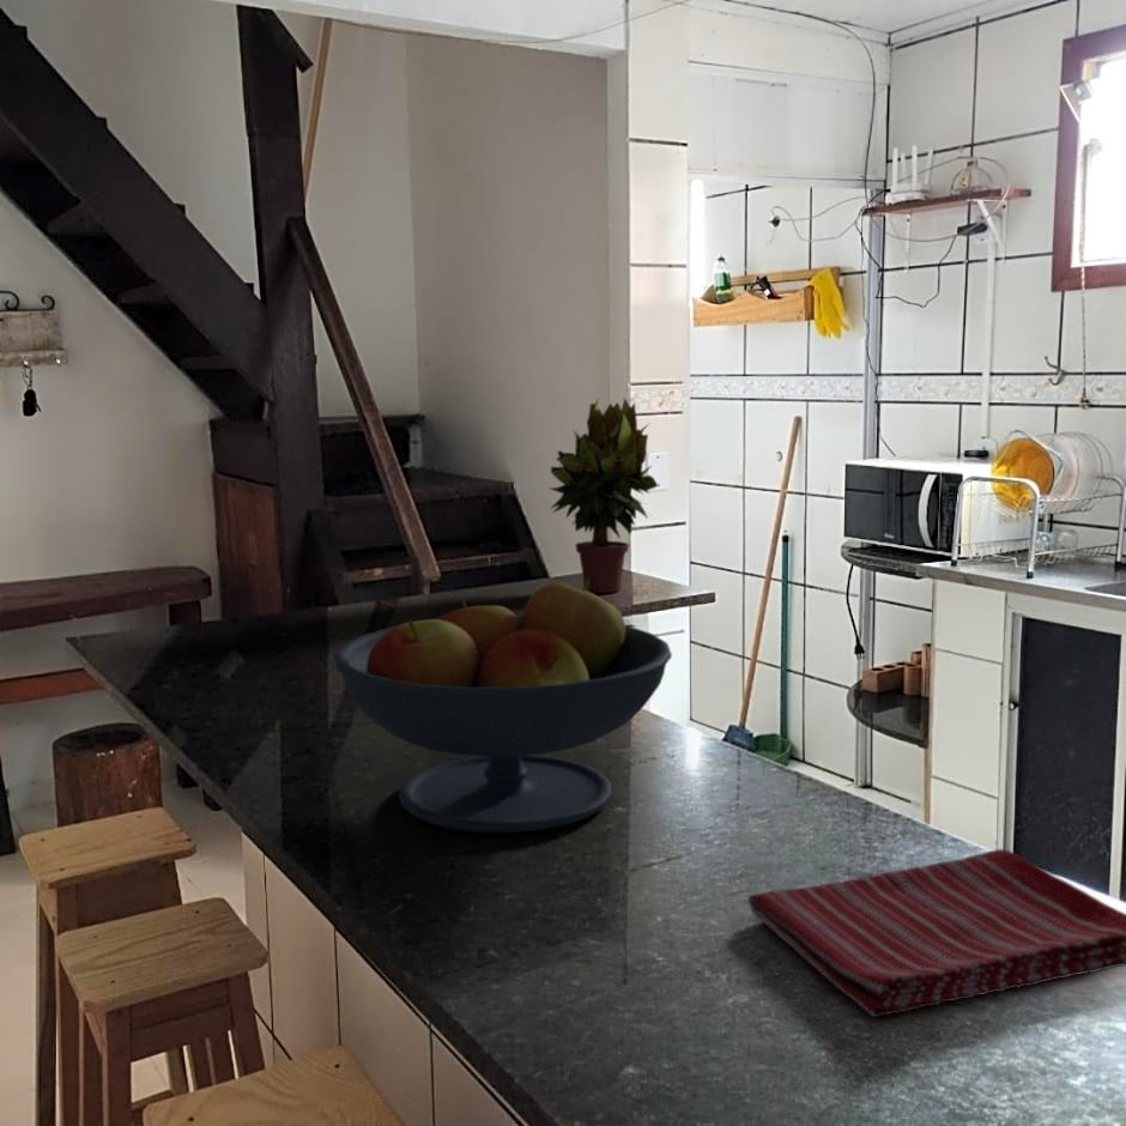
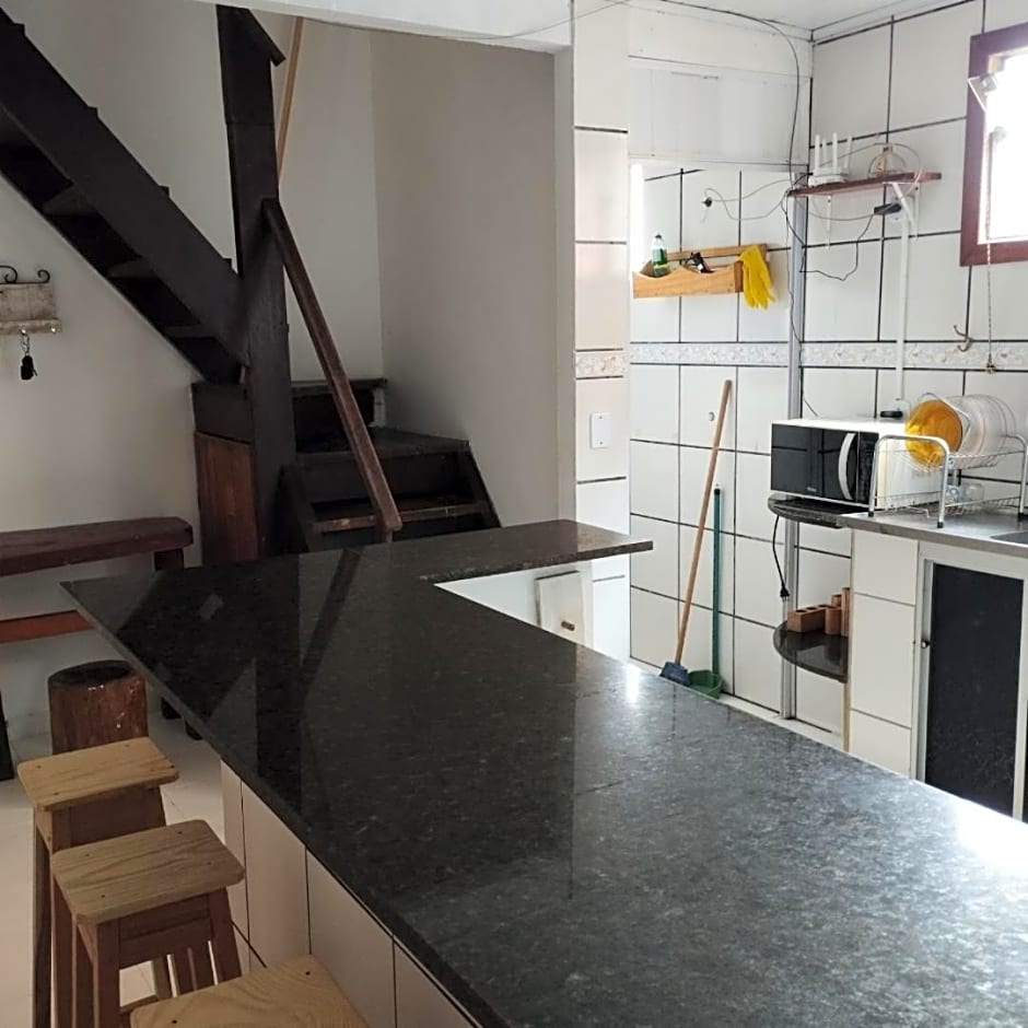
- fruit bowl (504, 695)
- dish towel (945, 919)
- potted plant (604, 495)
